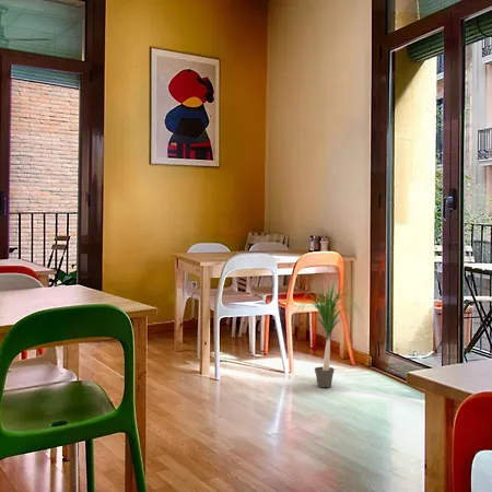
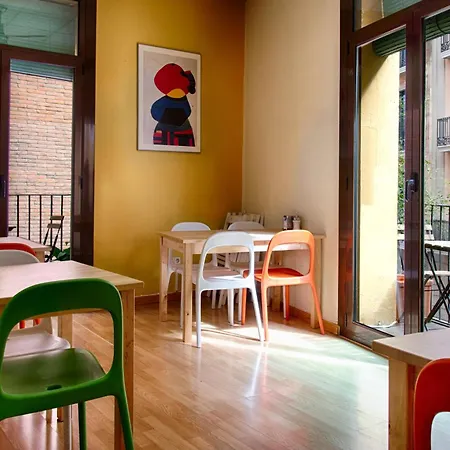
- potted plant (327, 329)
